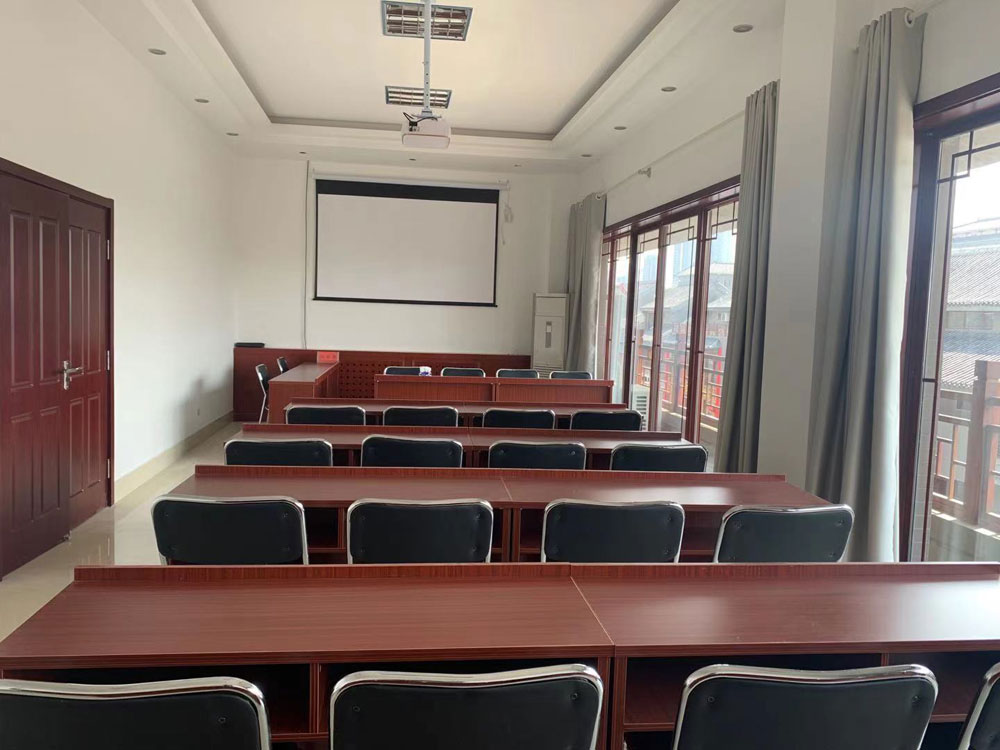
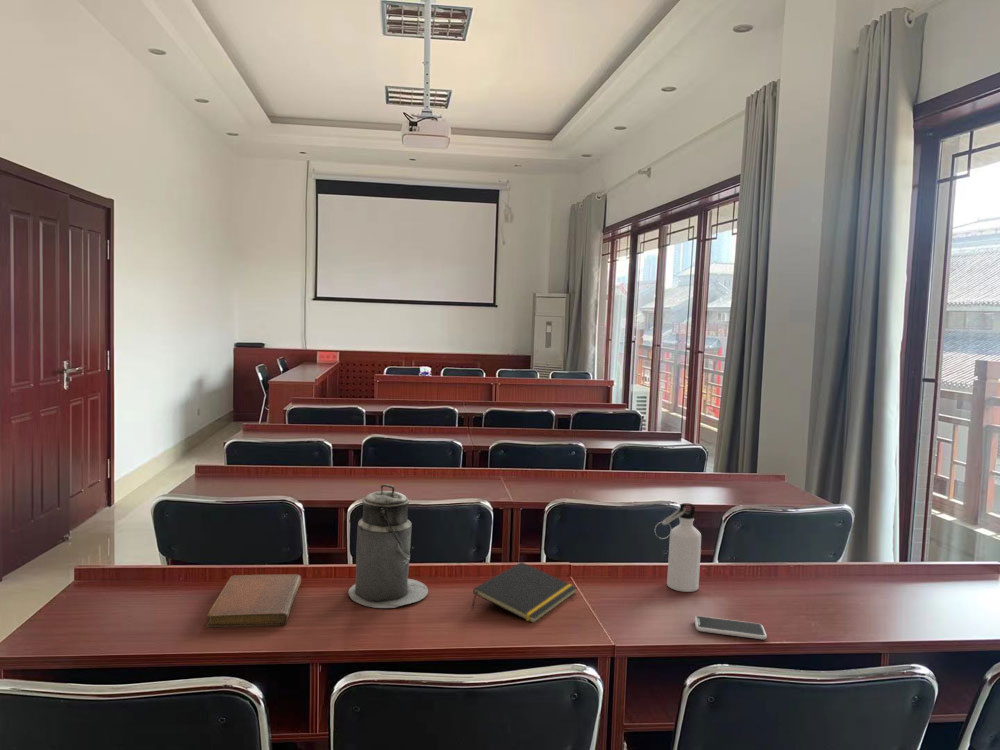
+ notebook (257, 598)
+ notepad (526, 590)
+ water bottle (676, 544)
+ canister (390, 538)
+ smartphone (729, 627)
